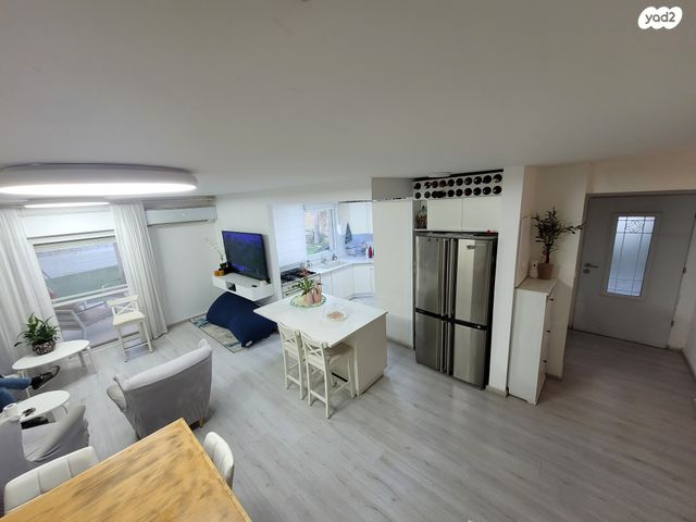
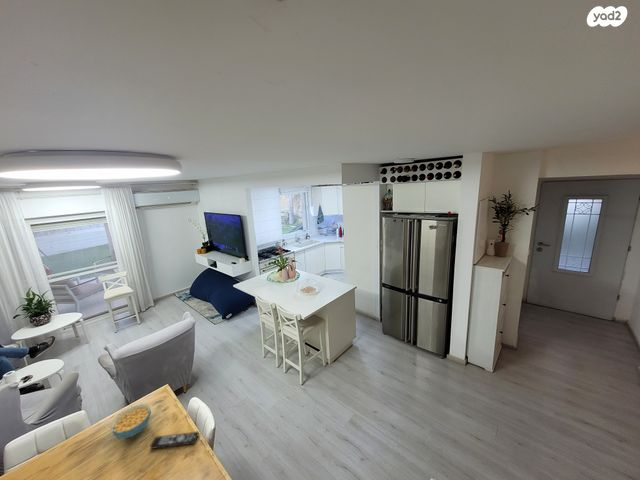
+ cereal bowl (132, 424)
+ remote control (175, 440)
